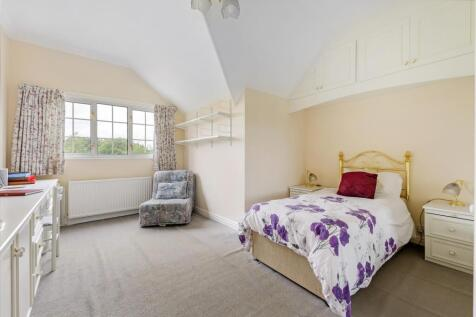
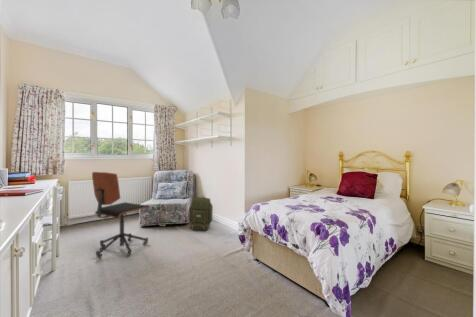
+ backpack (201, 212)
+ office chair (120, 210)
